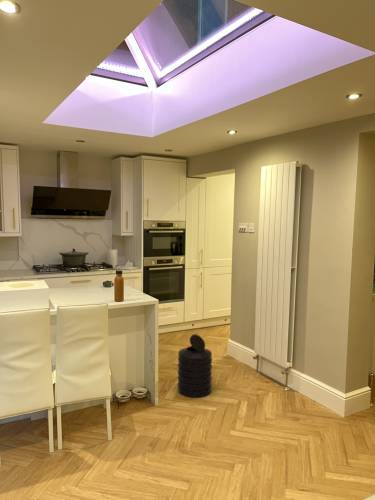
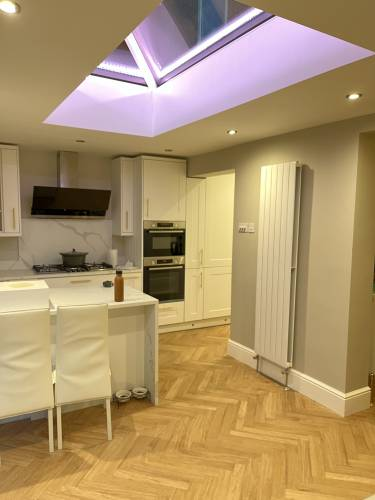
- trash can (194, 362)
